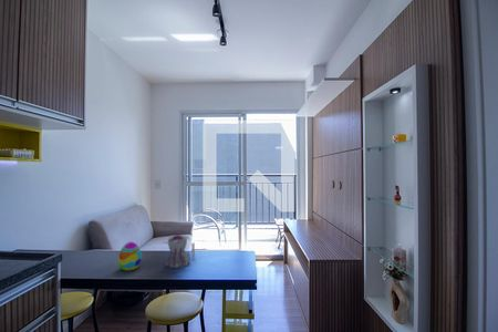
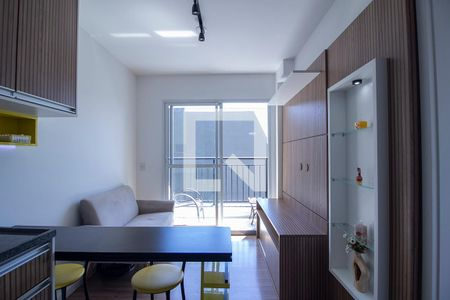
- teapot (179, 248)
- decorative egg (129, 255)
